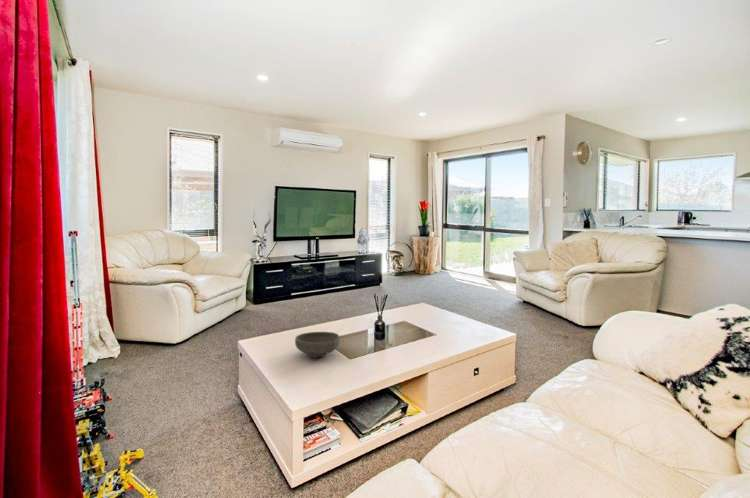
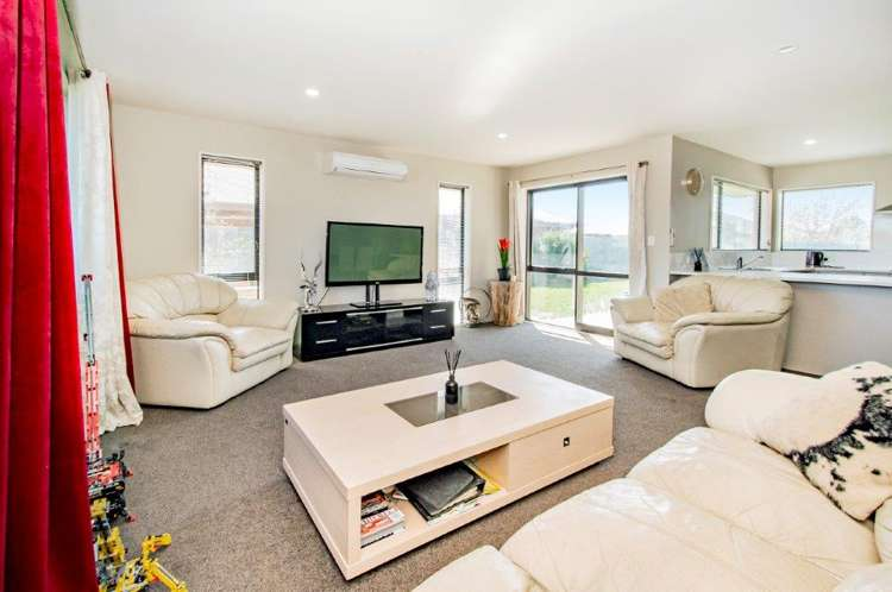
- bowl (317, 345)
